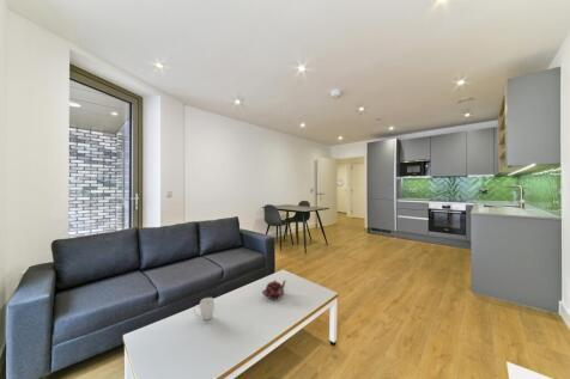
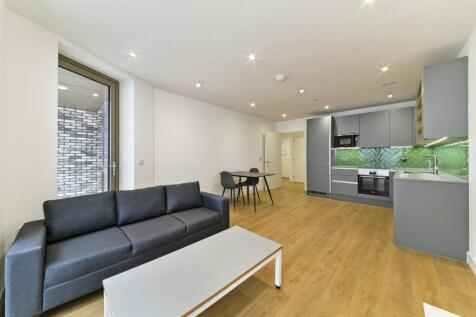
- teapot (274, 287)
- mug (204, 310)
